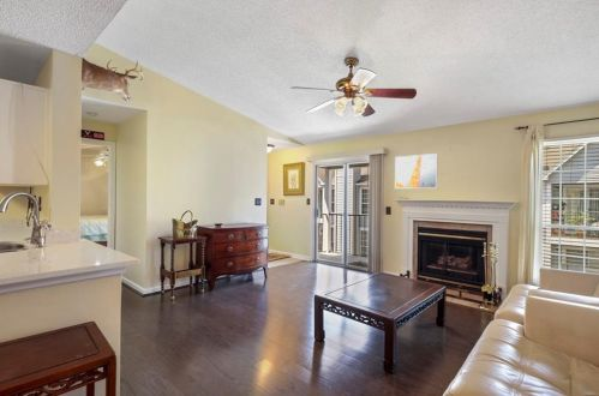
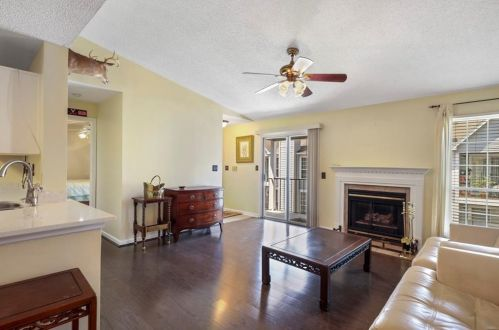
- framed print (414, 172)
